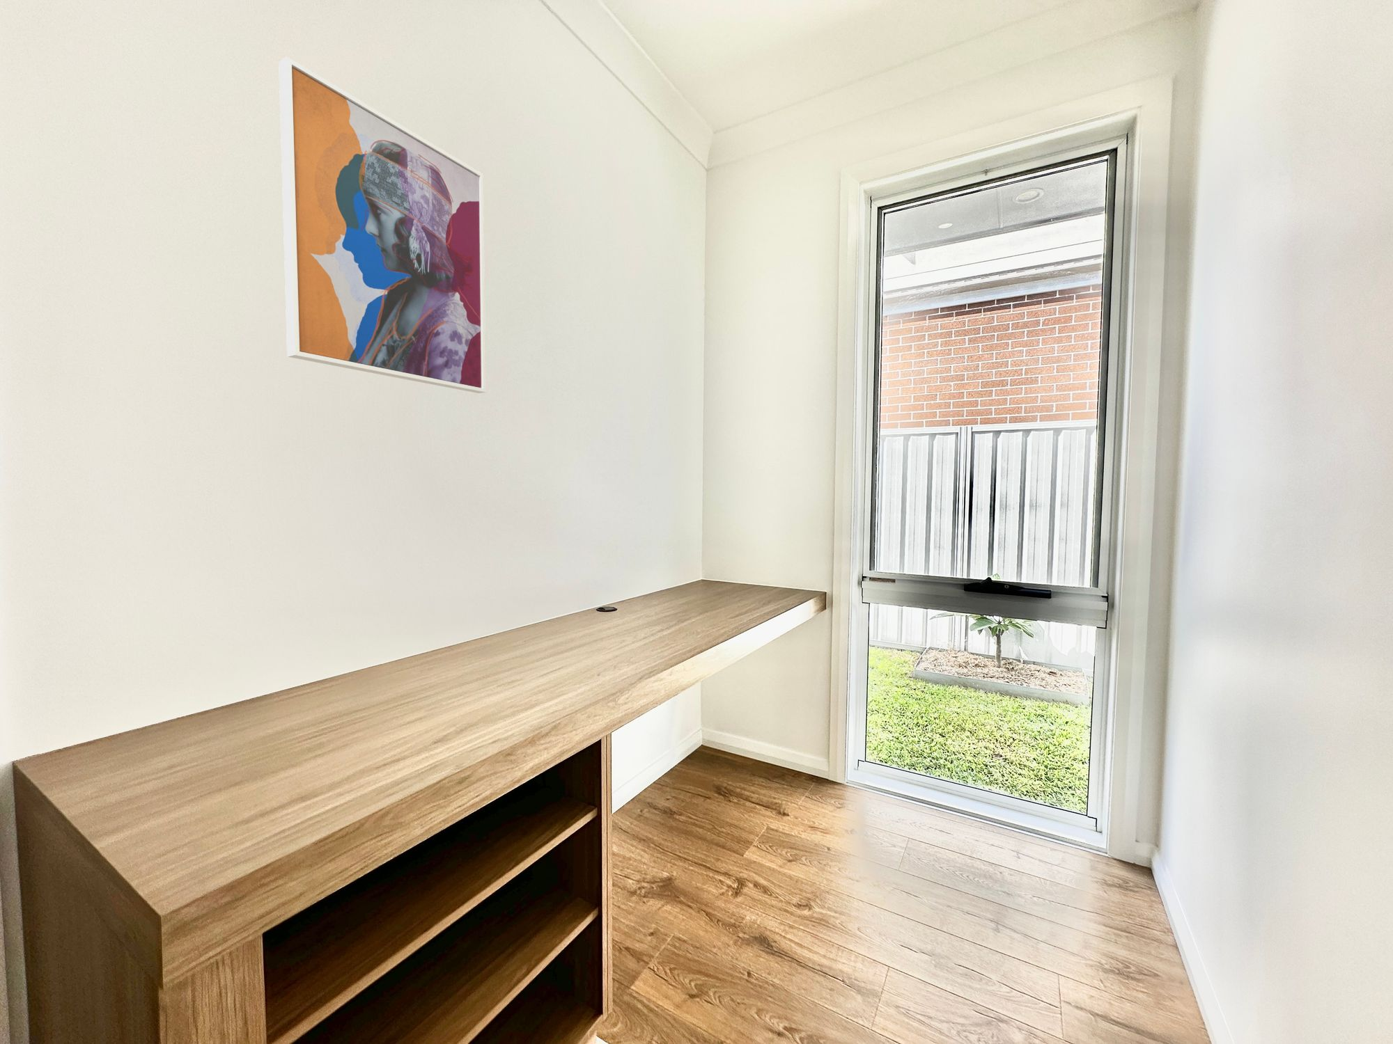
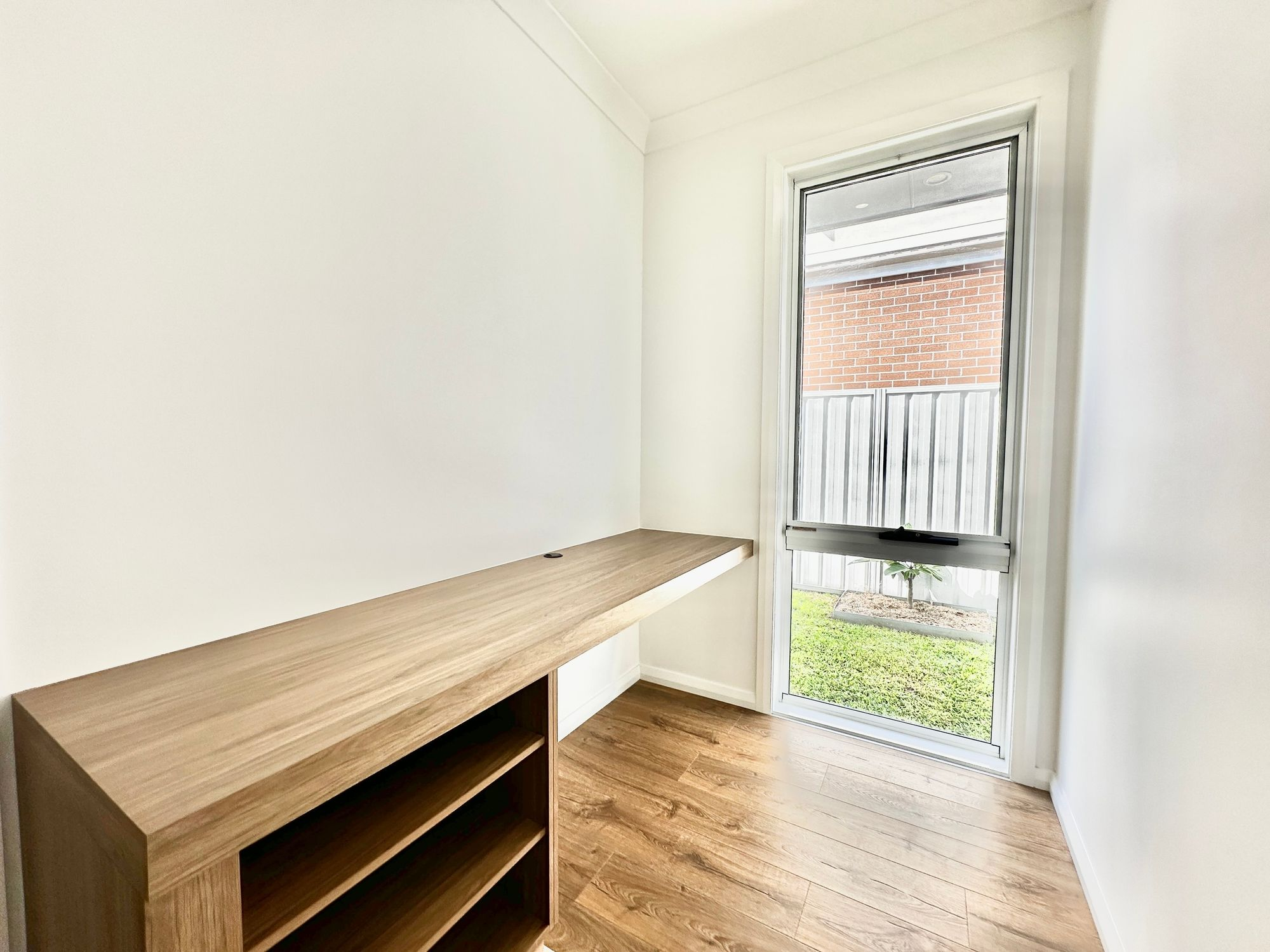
- wall art (398, 252)
